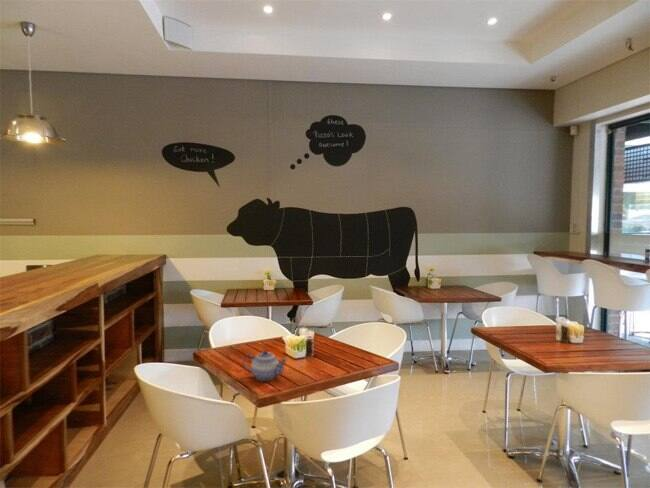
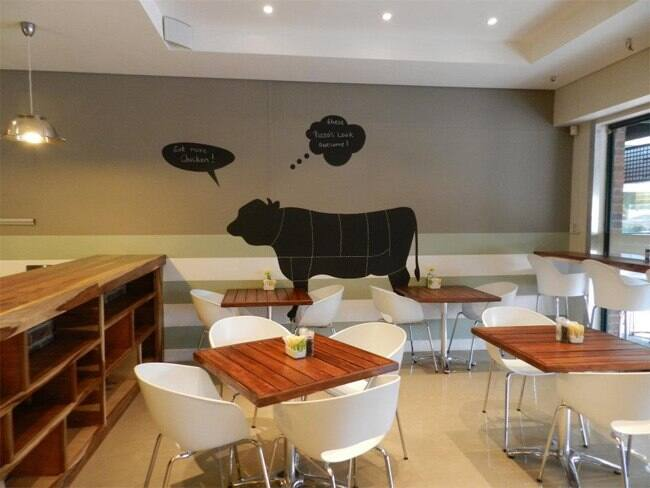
- teapot (265, 363)
